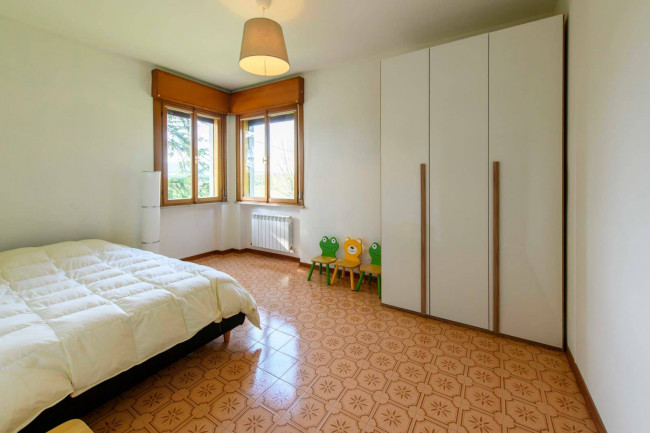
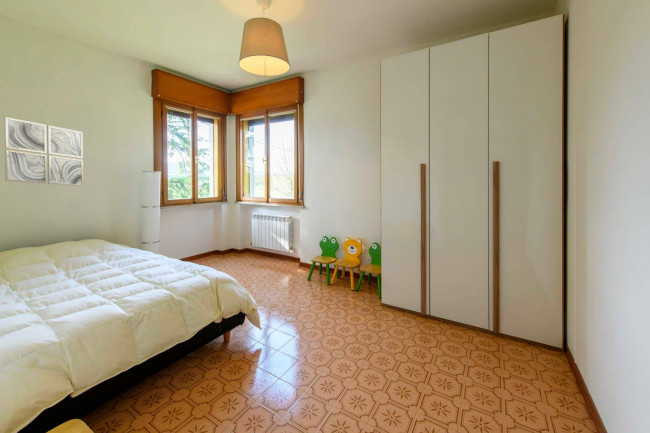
+ wall art (46, 155)
